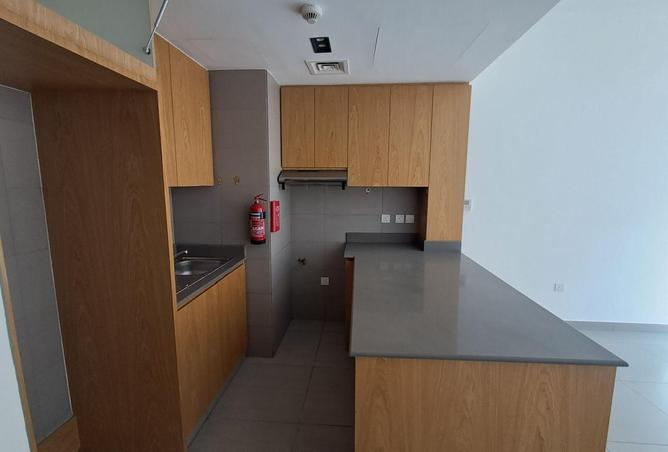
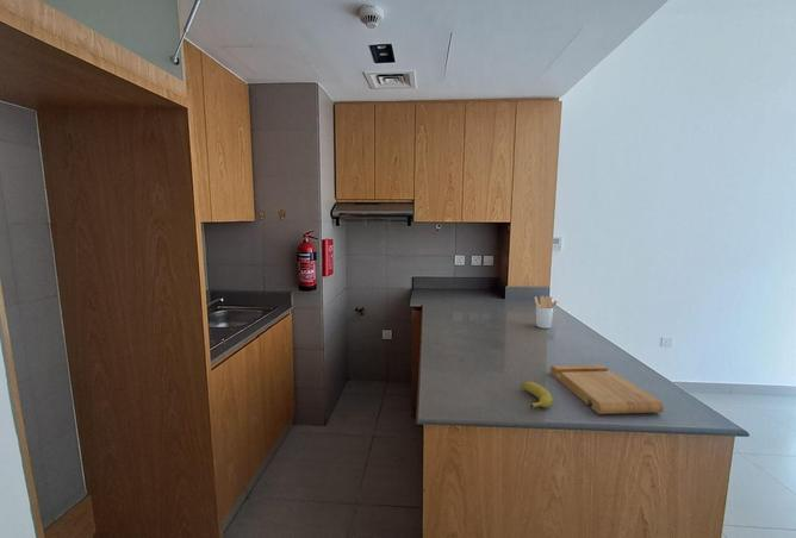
+ banana (533, 393)
+ utensil holder (545, 311)
+ cutting board (599, 386)
